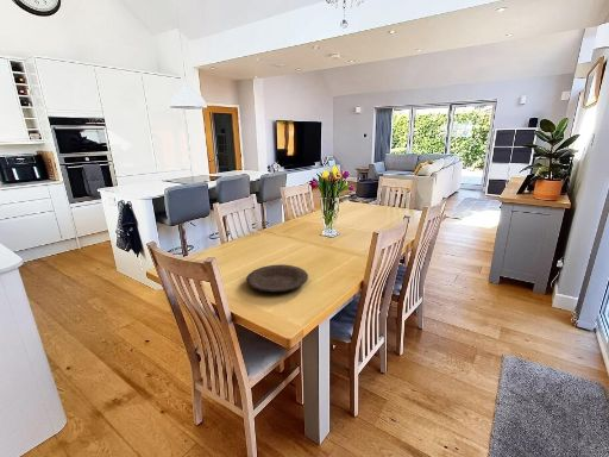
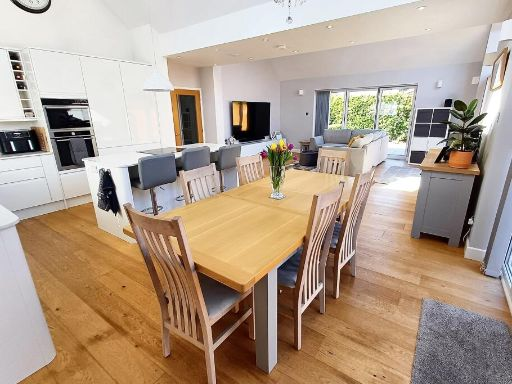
- plate (277, 278)
